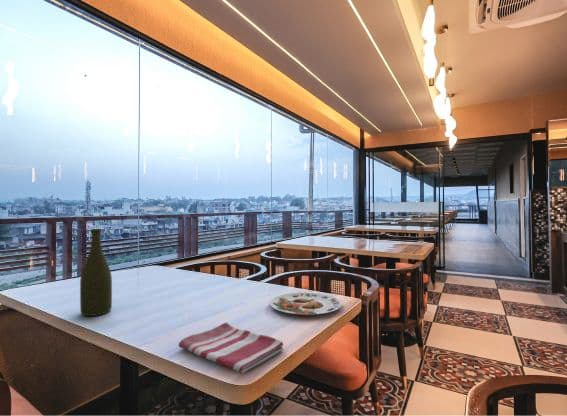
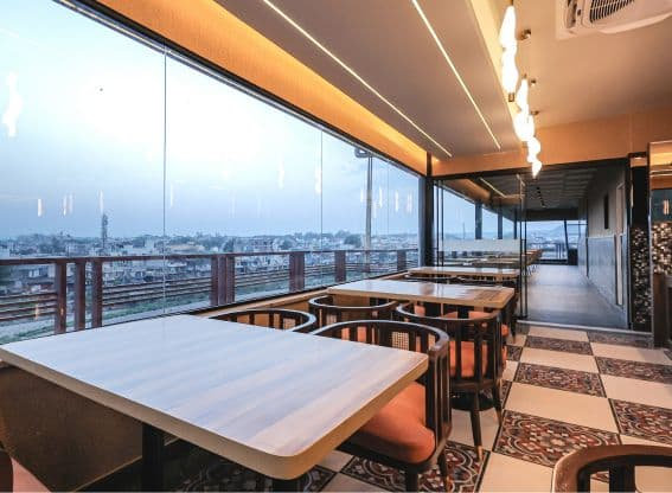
- plate (305, 303)
- dish towel (231, 344)
- bottle (96, 270)
